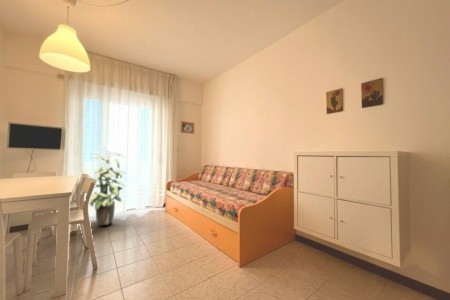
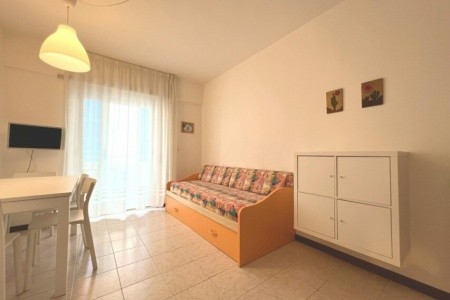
- indoor plant (104, 185)
